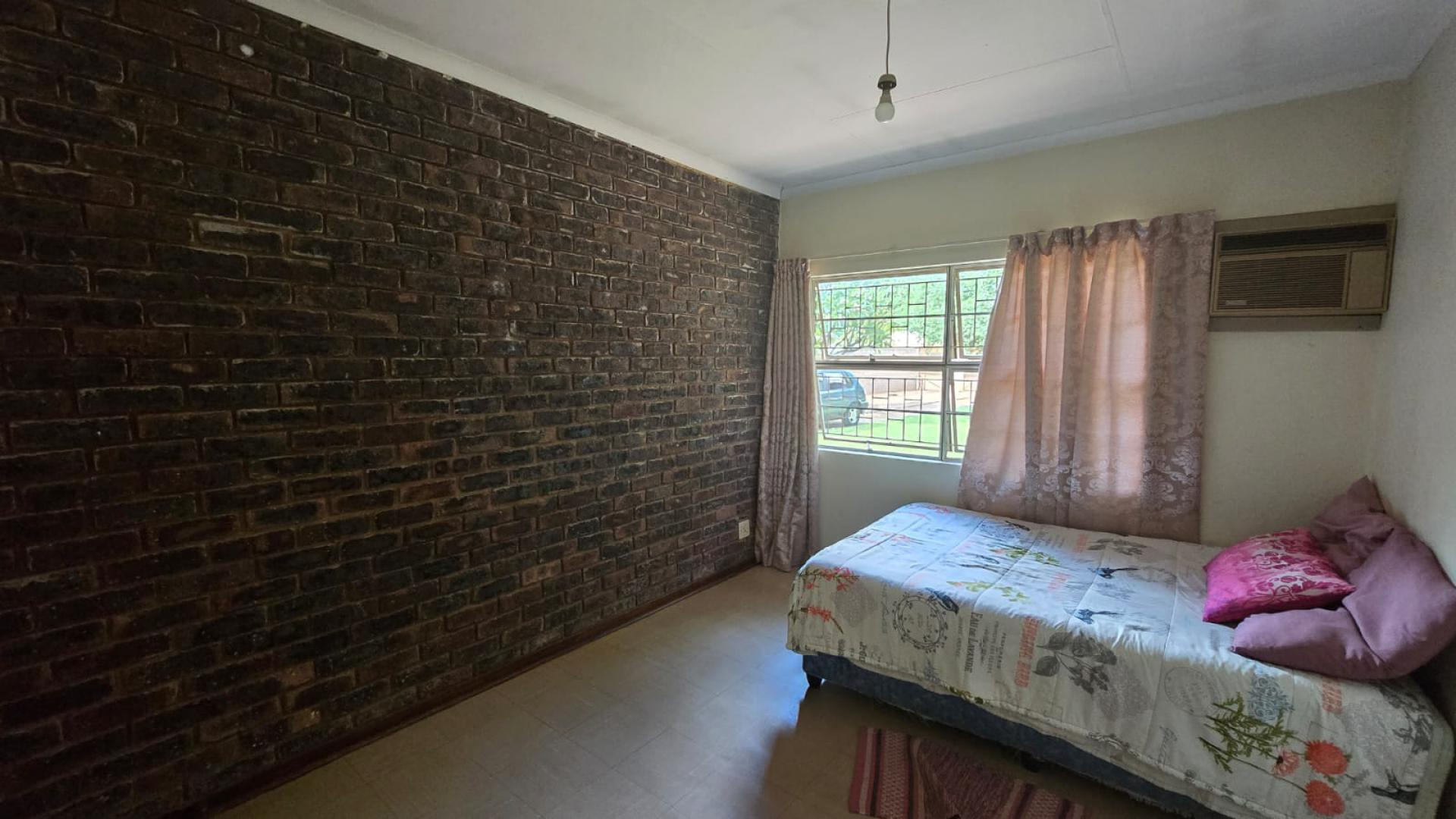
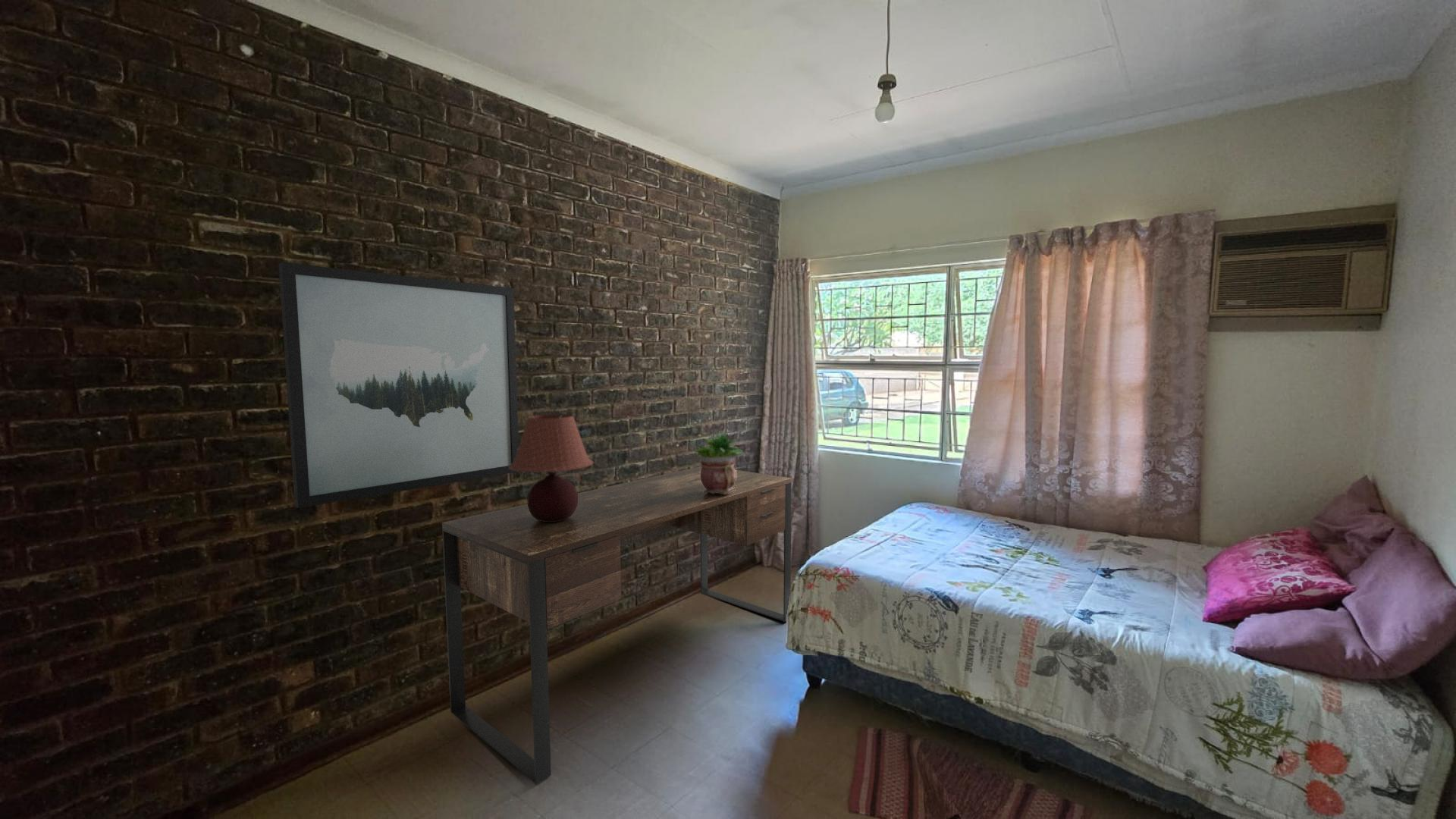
+ potted plant (717, 460)
+ desk (620, 579)
+ wall art (417, 384)
+ table lamp (552, 467)
